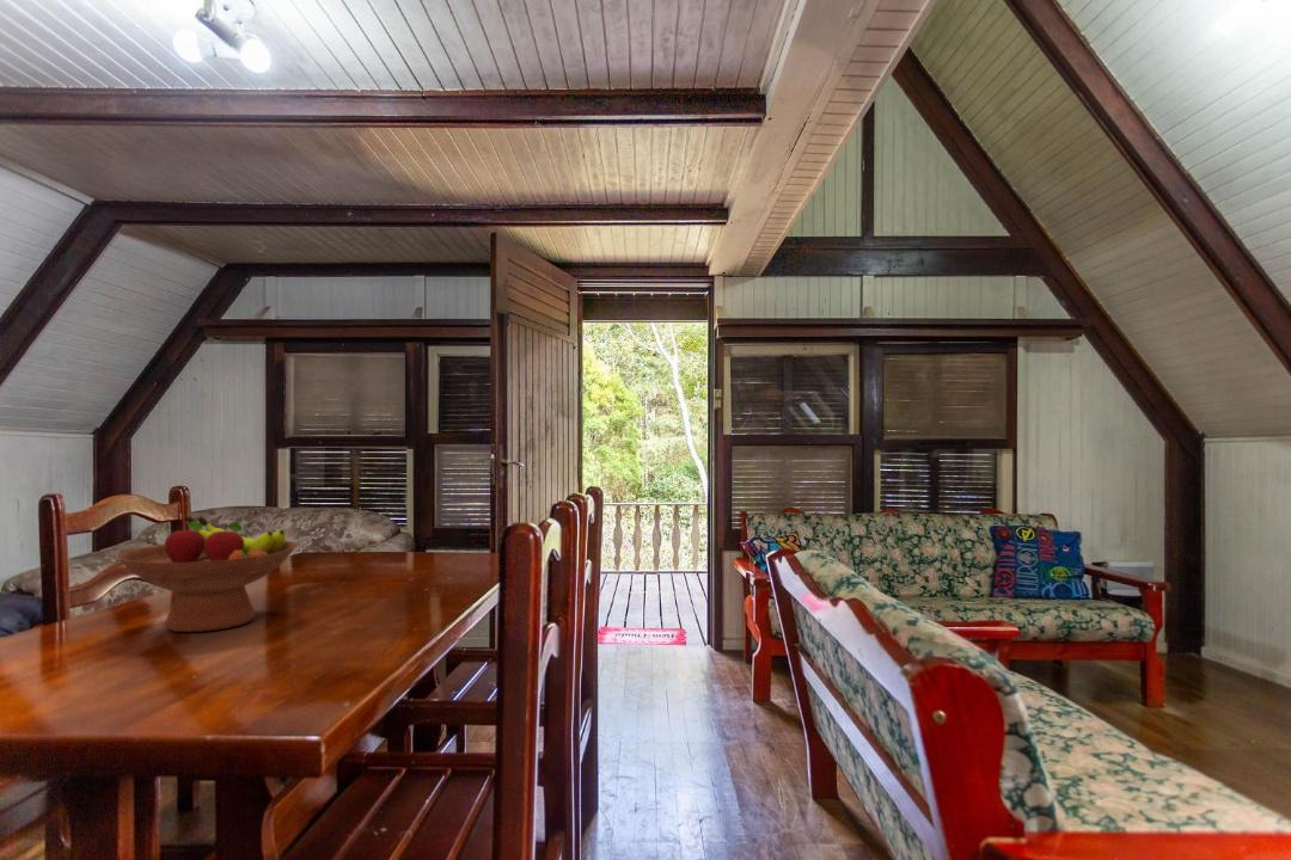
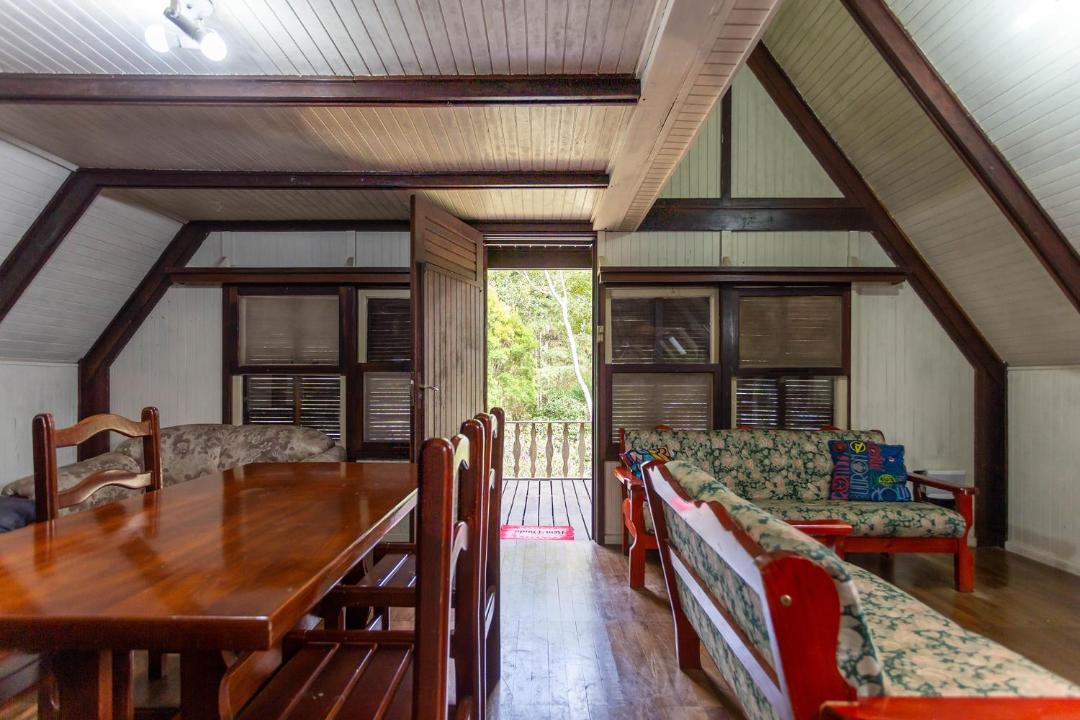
- fruit bowl (212, 571)
